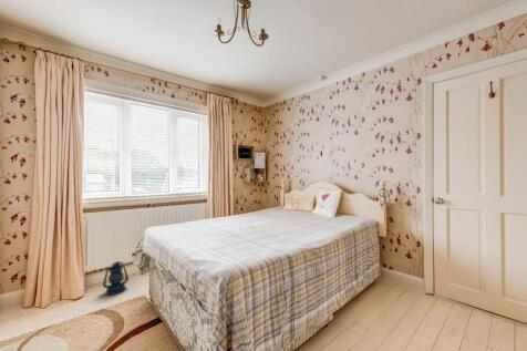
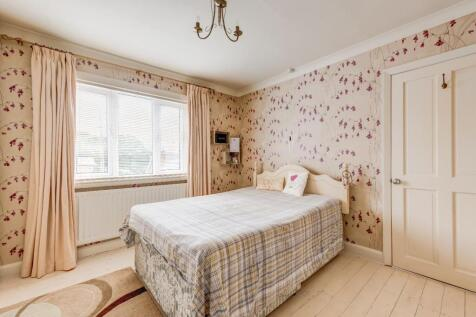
- lantern (115, 276)
